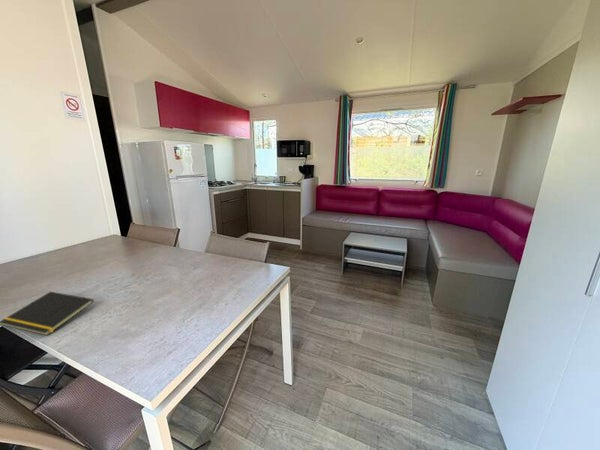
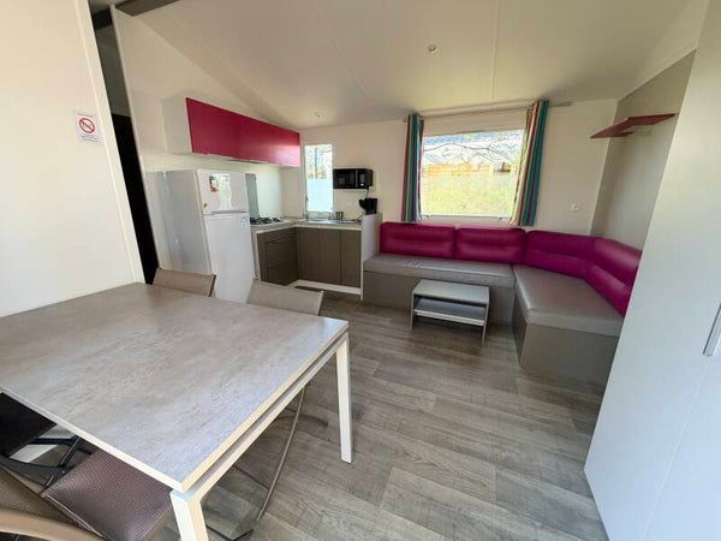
- notepad (48, 311)
